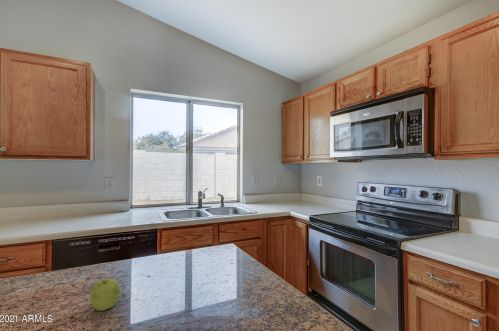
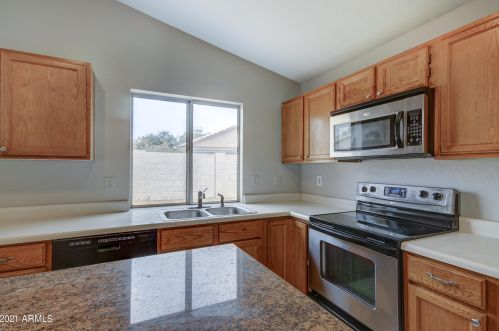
- fruit (105, 292)
